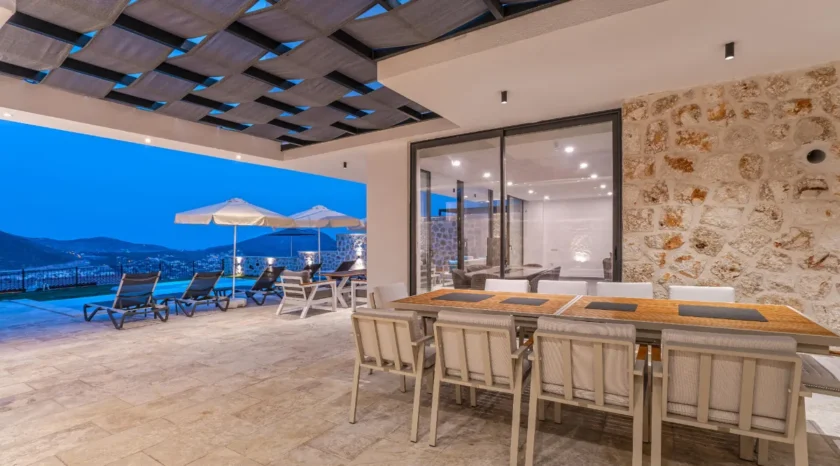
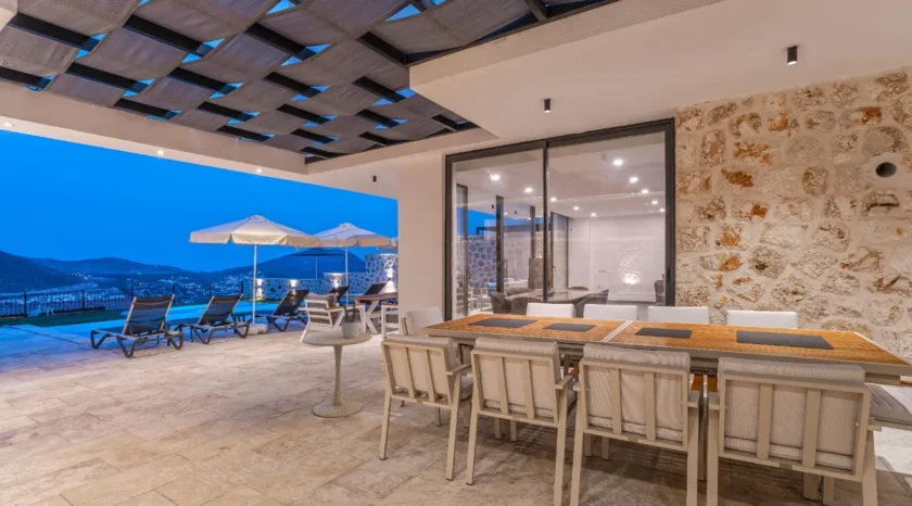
+ potted plant (349, 315)
+ side table (338, 372)
